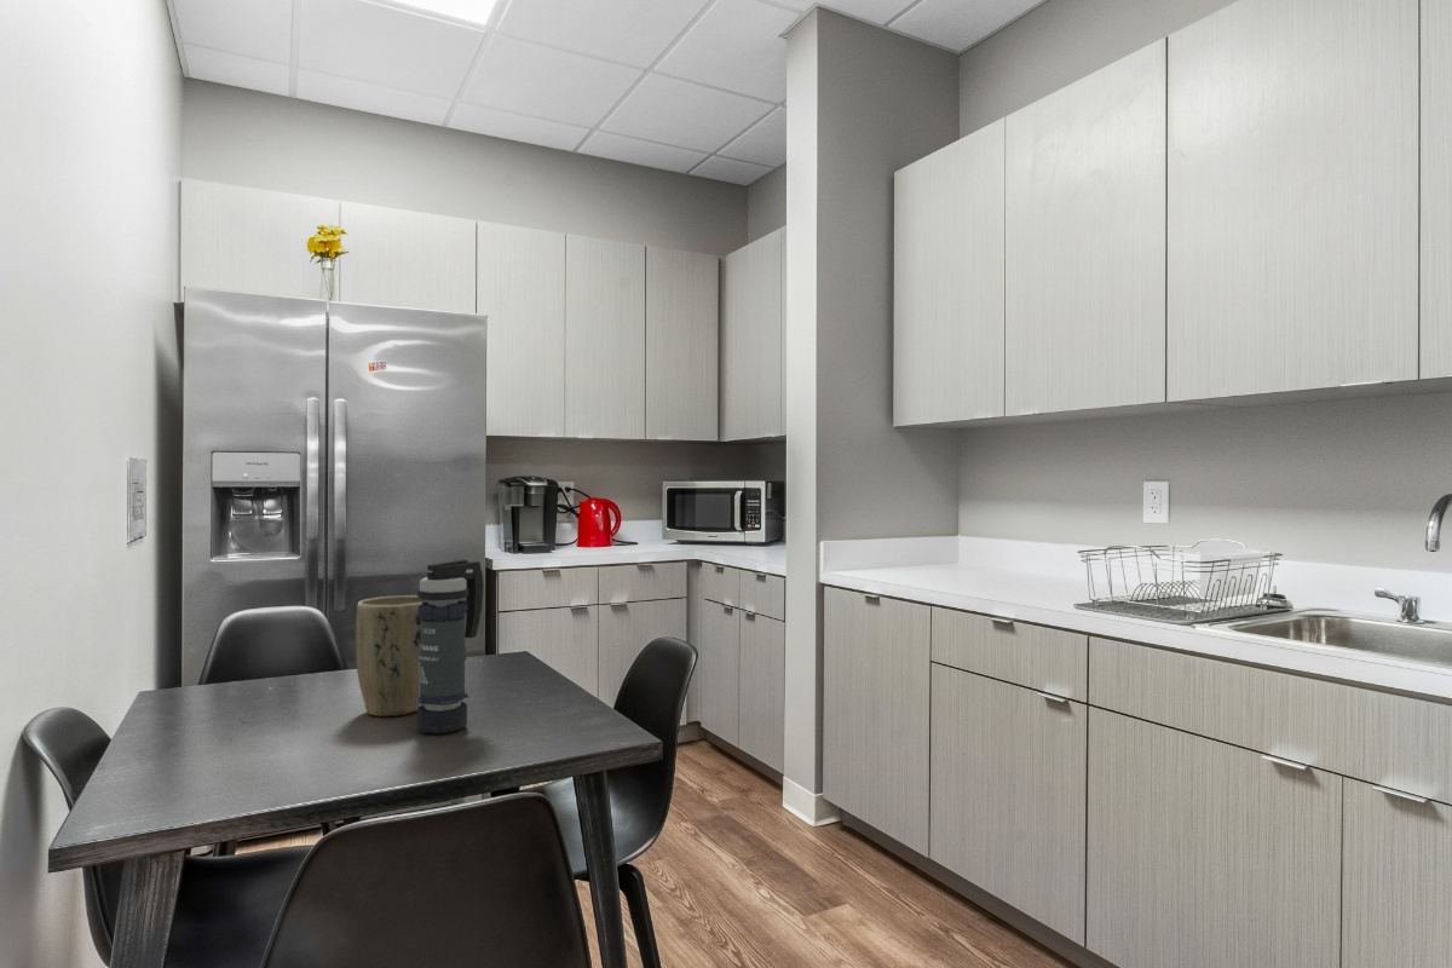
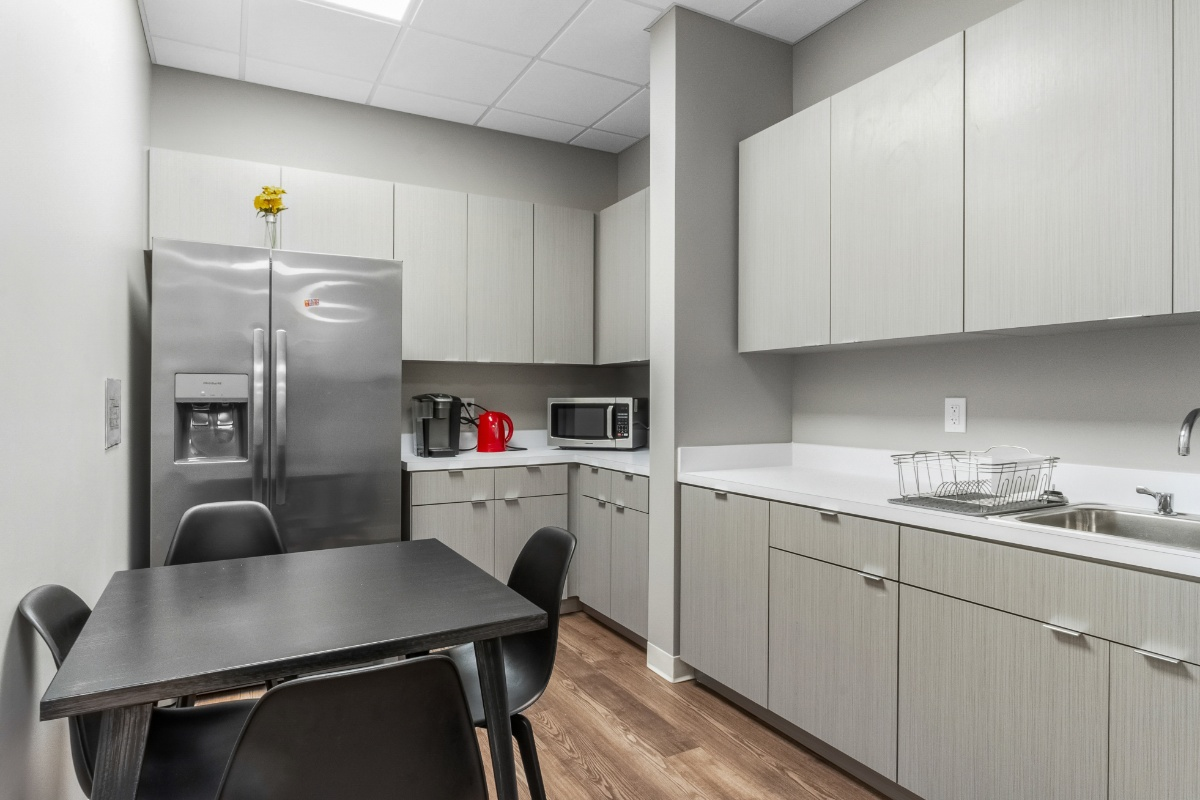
- smoke grenade (450, 643)
- plant pot (396, 655)
